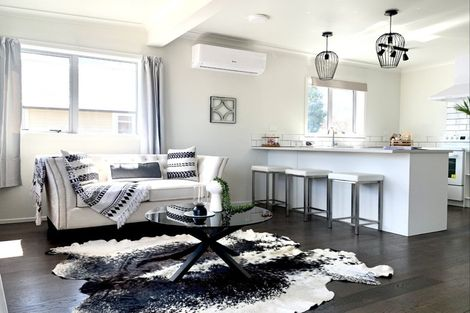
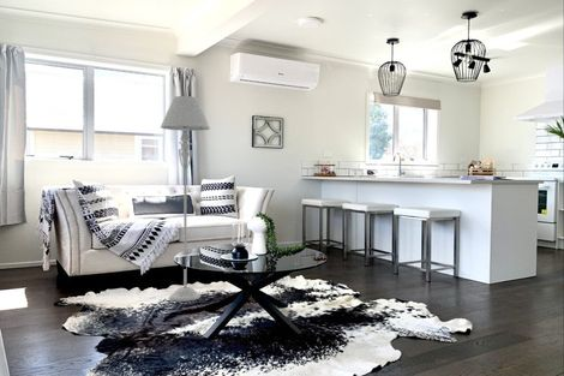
+ floor lamp (185, 197)
